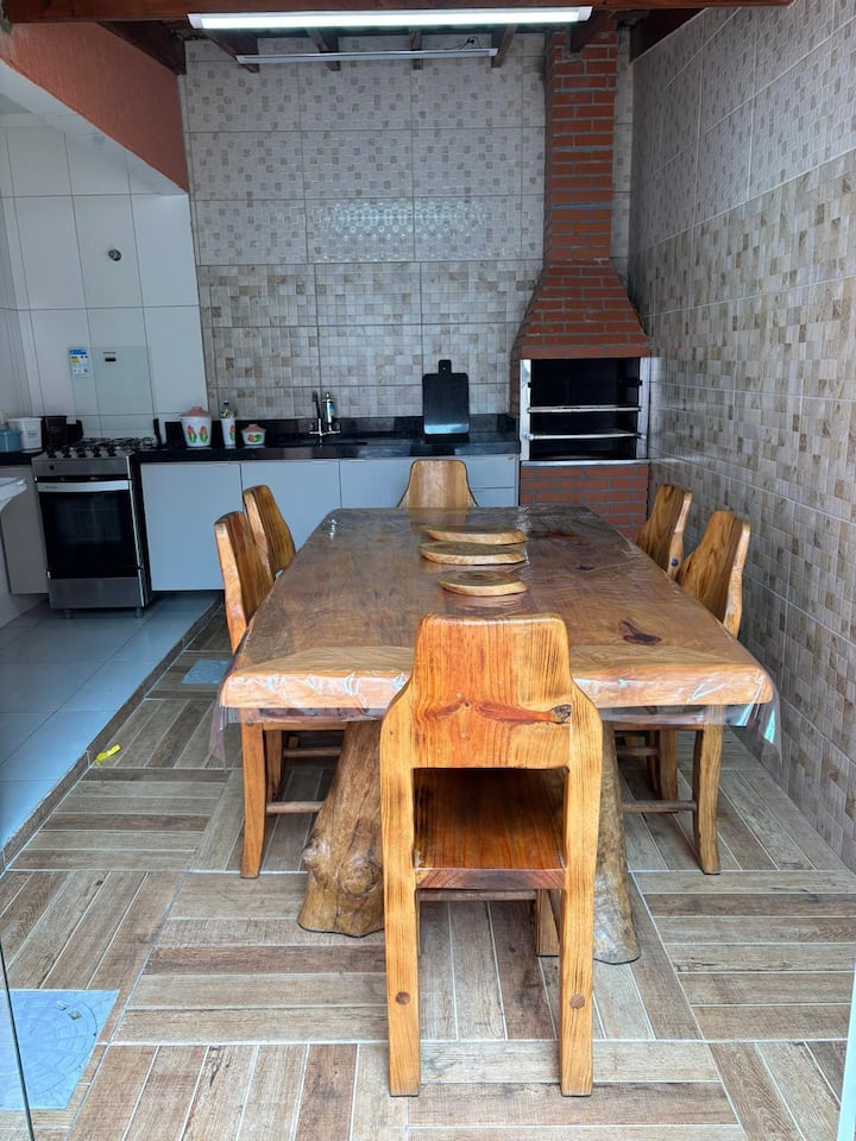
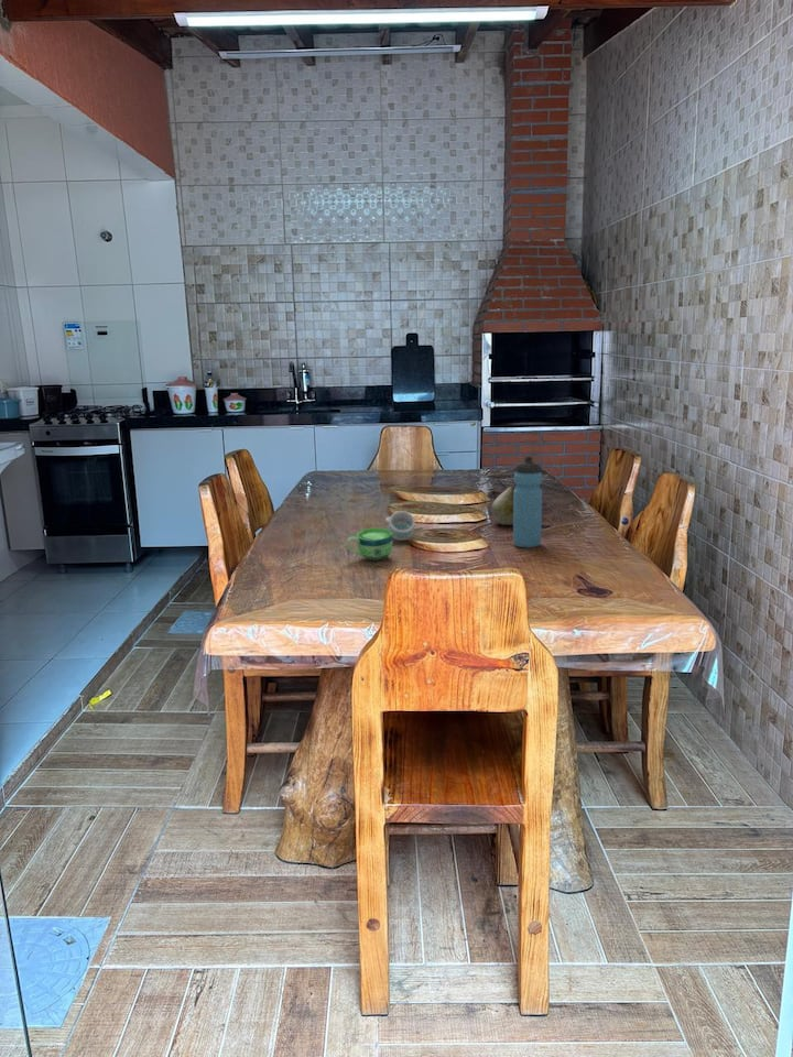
+ napkin ring (400, 523)
+ water bottle (528, 501)
+ cup (370, 545)
+ fruit (507, 504)
